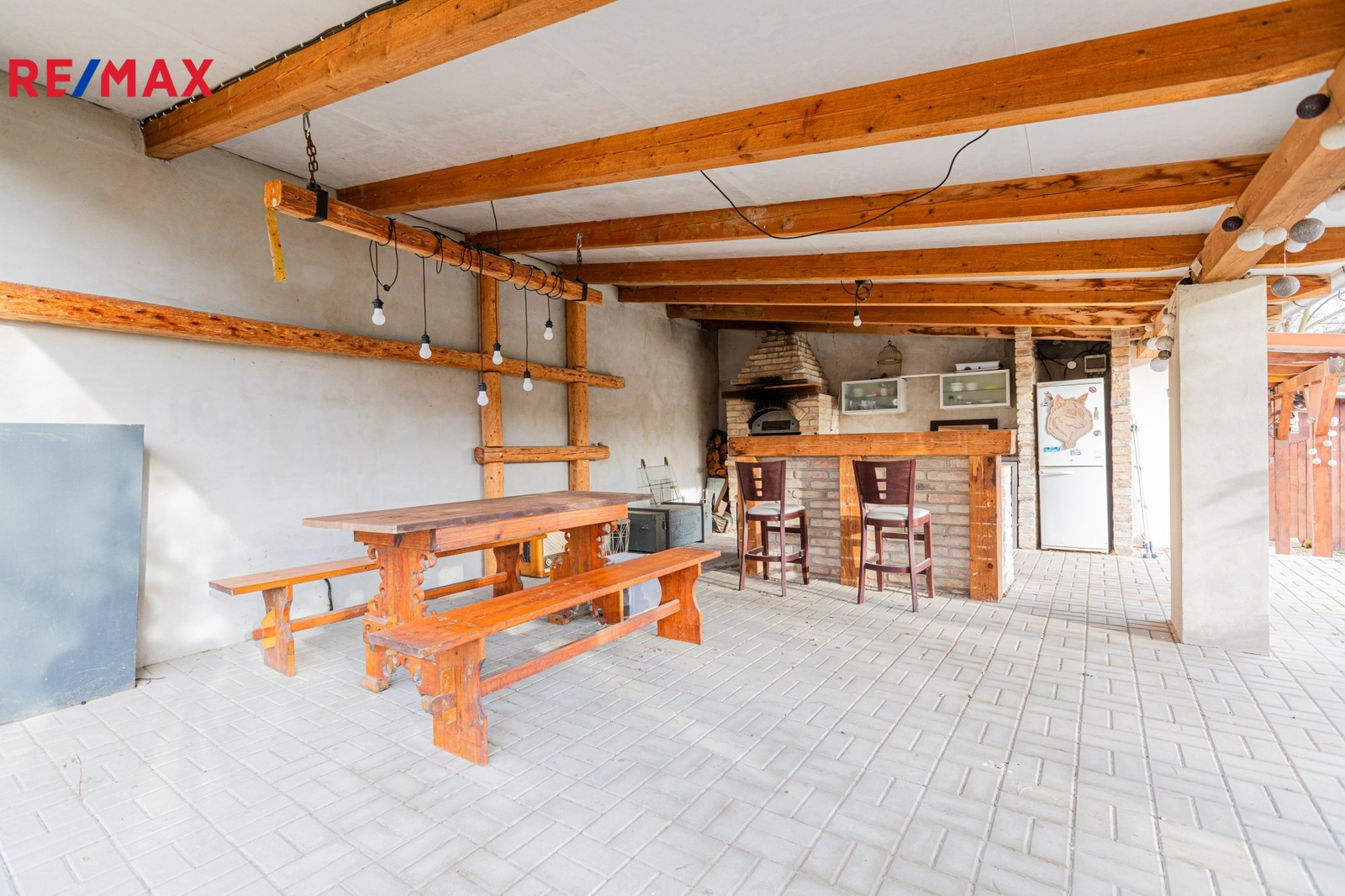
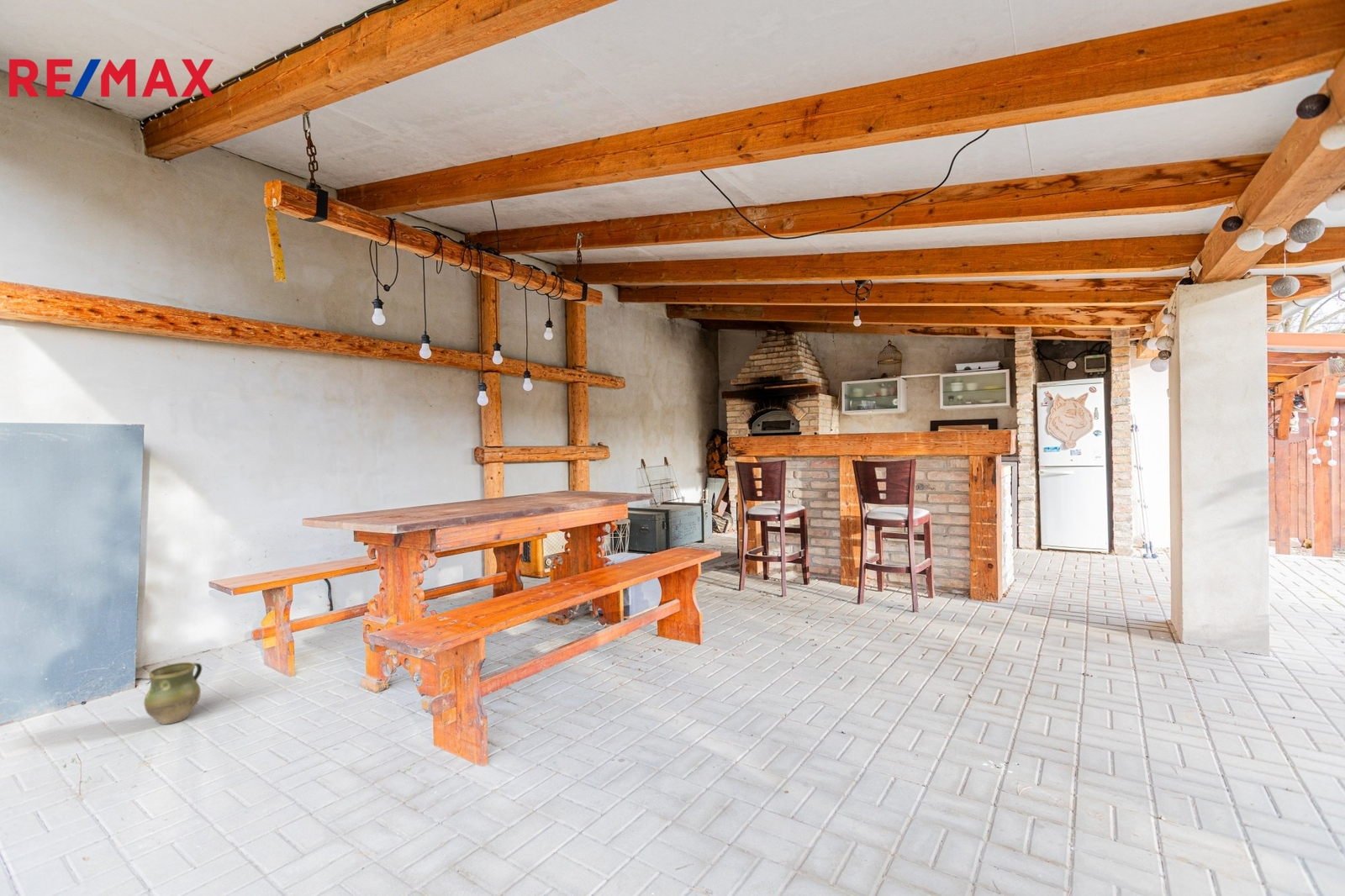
+ ceramic jug (176, 693)
